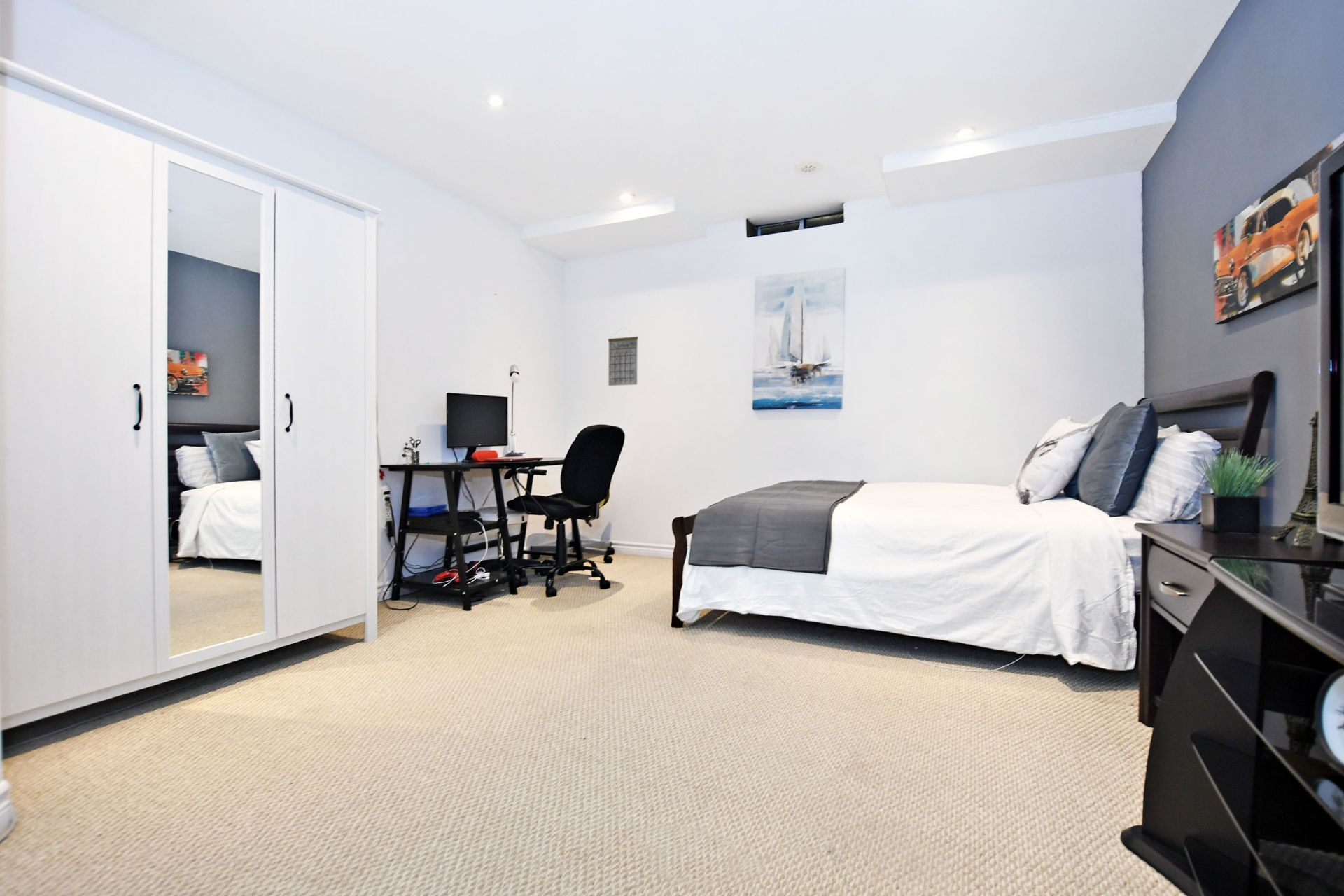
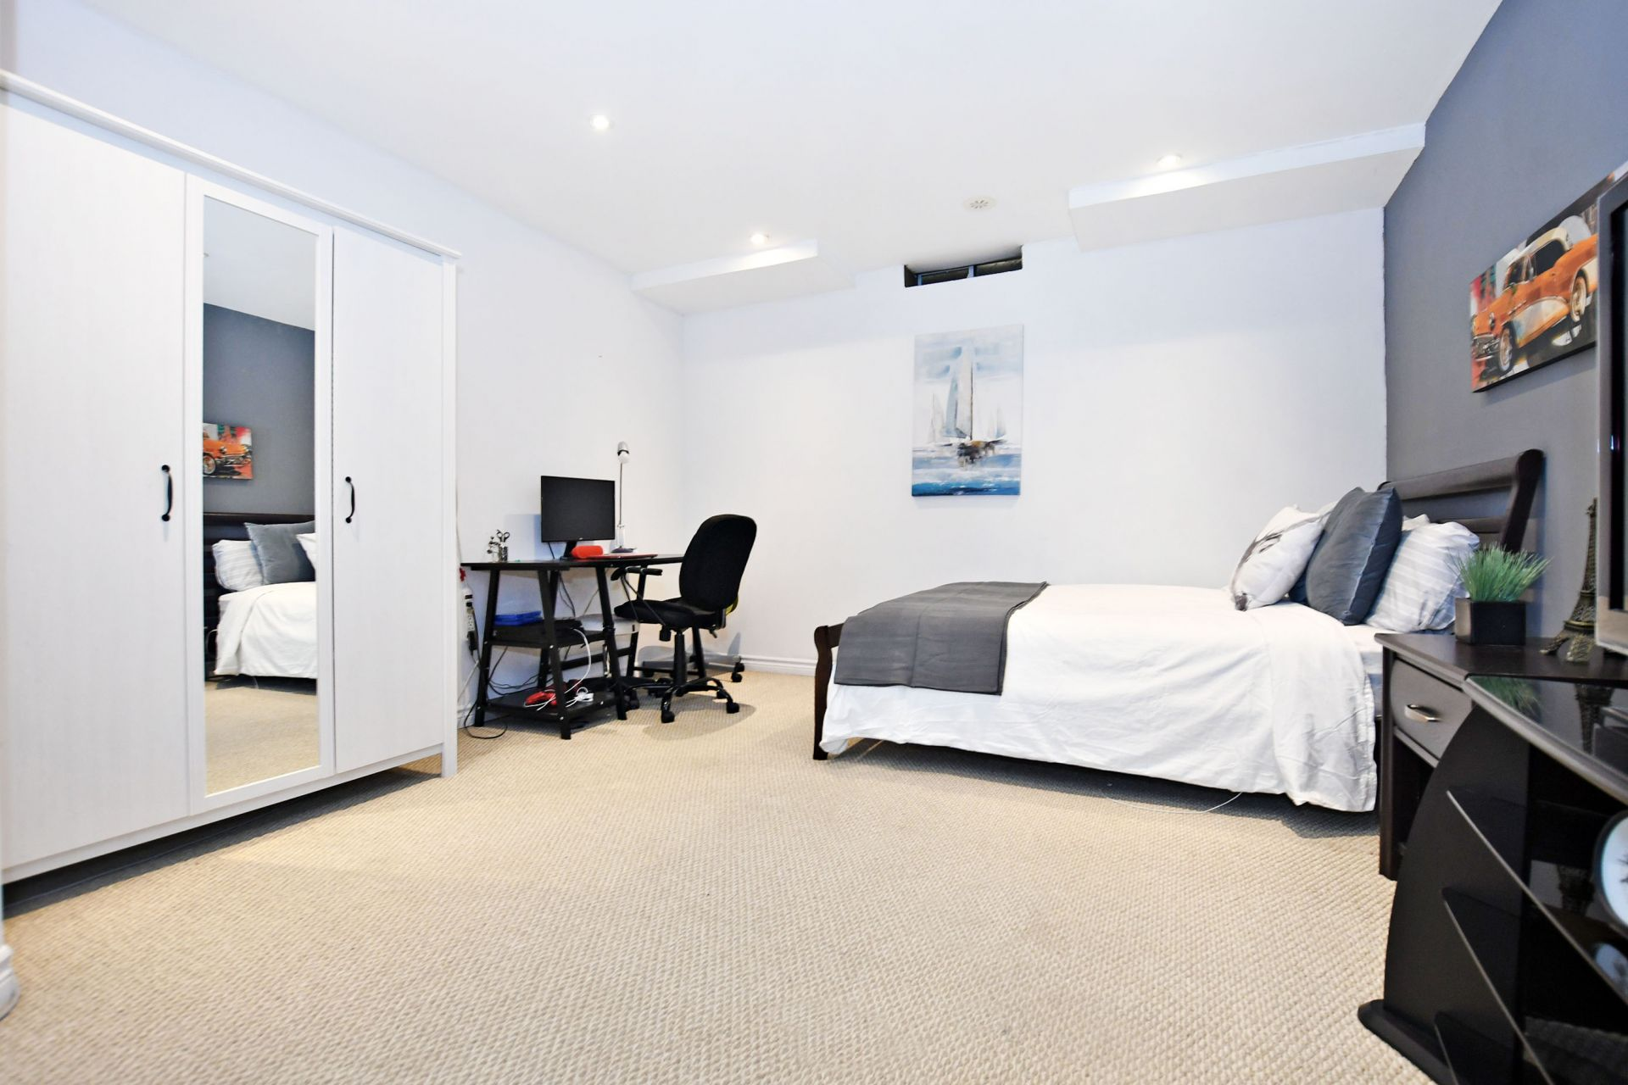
- calendar (622, 356)
